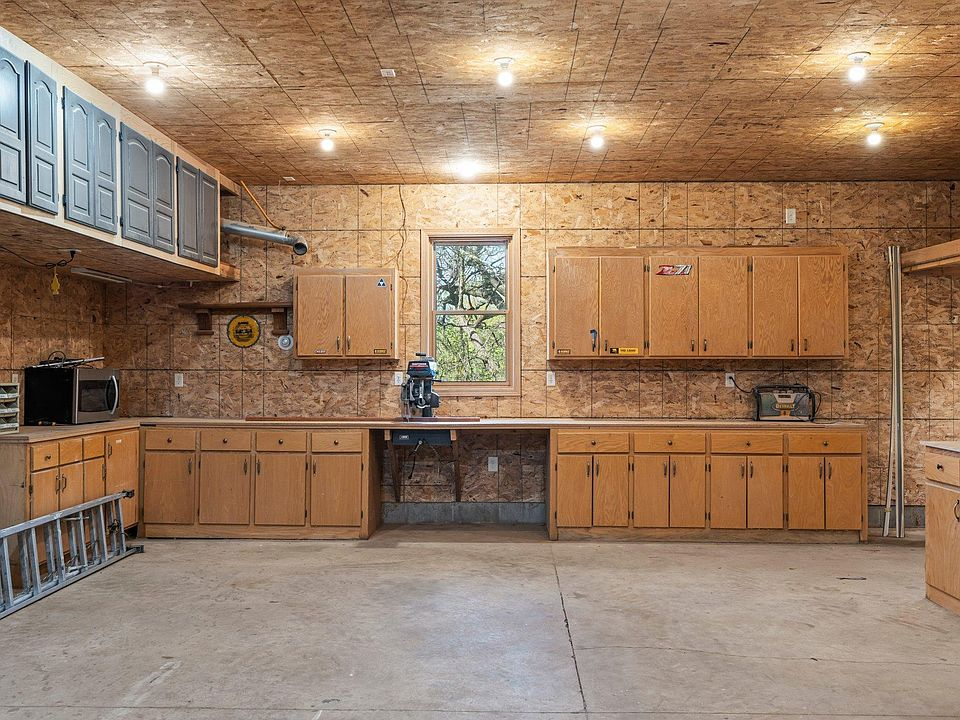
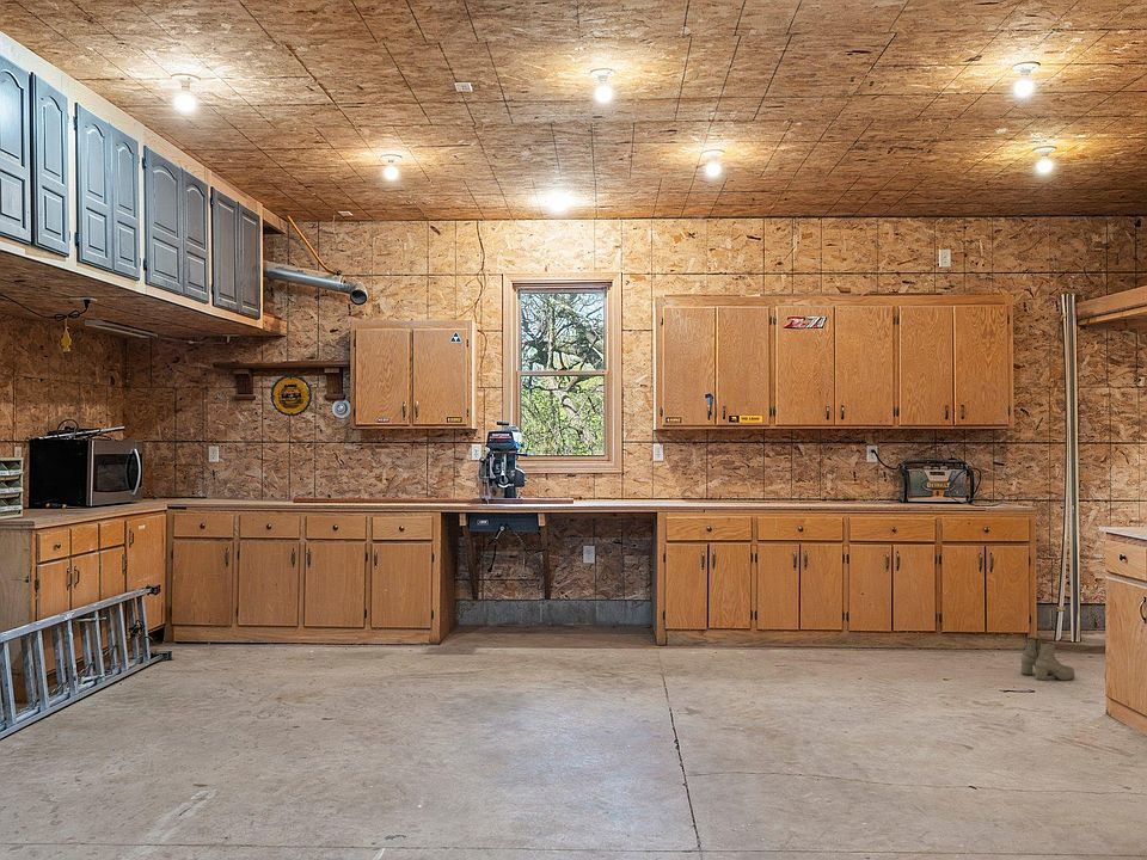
+ boots (1047, 657)
